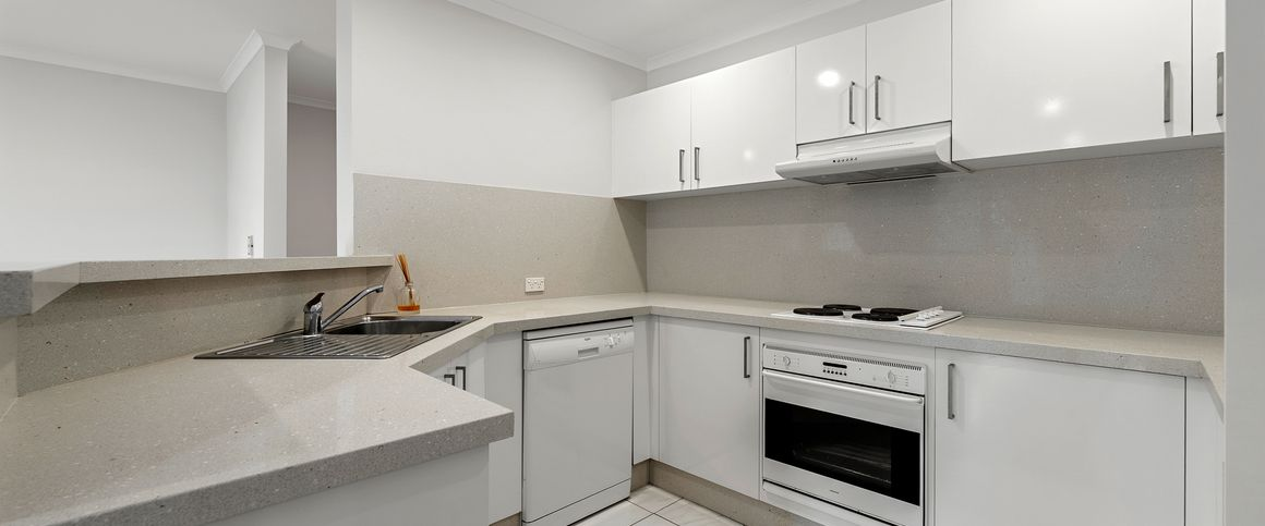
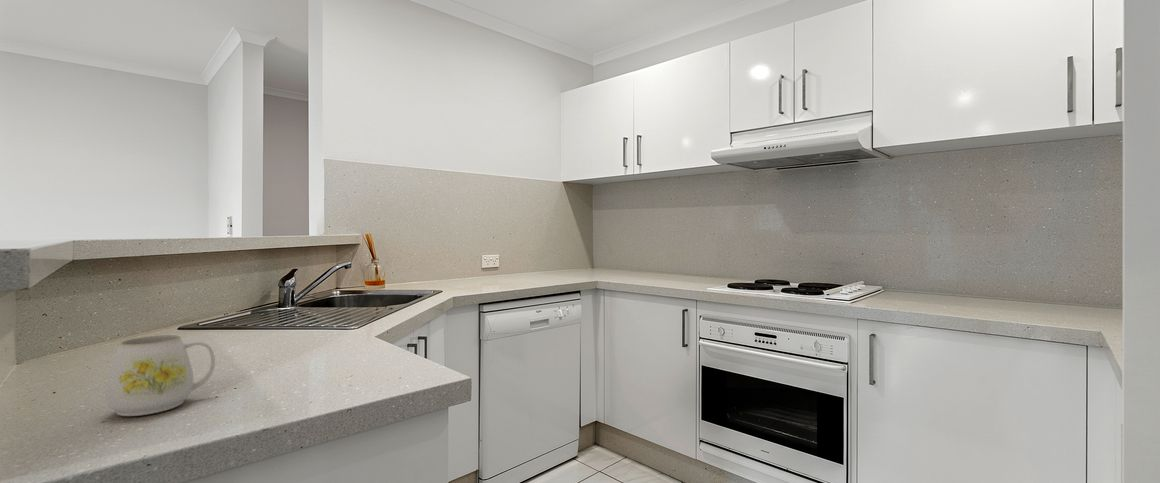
+ mug (163, 371)
